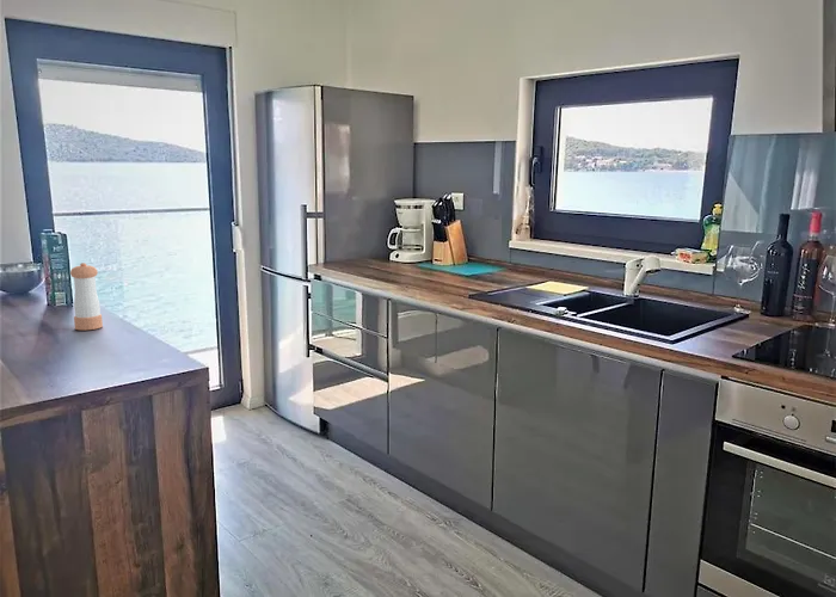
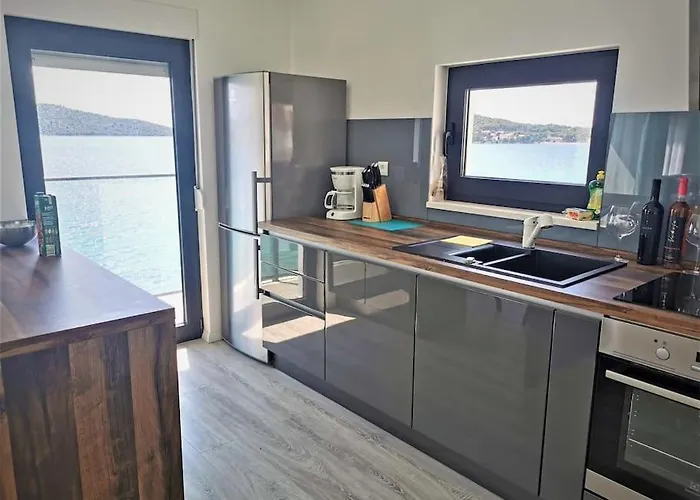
- pepper shaker (86, 295)
